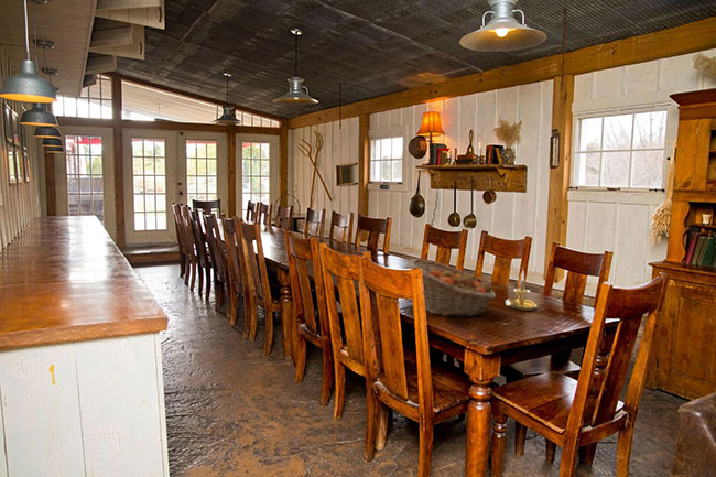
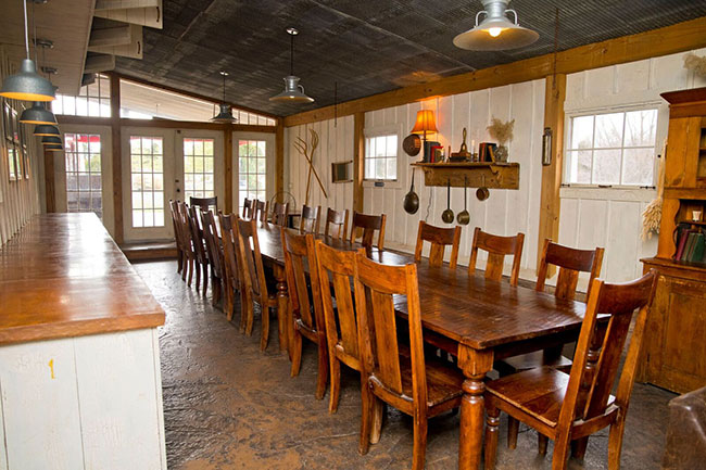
- fruit basket (451, 285)
- candle holder (521, 288)
